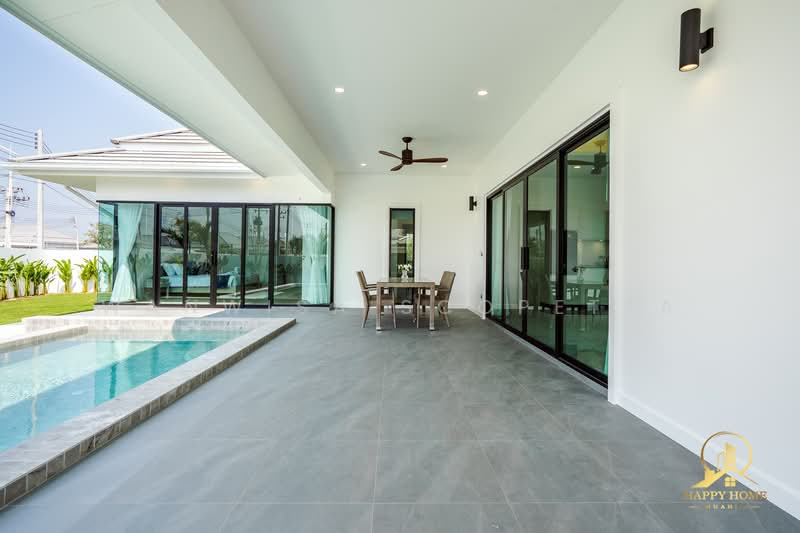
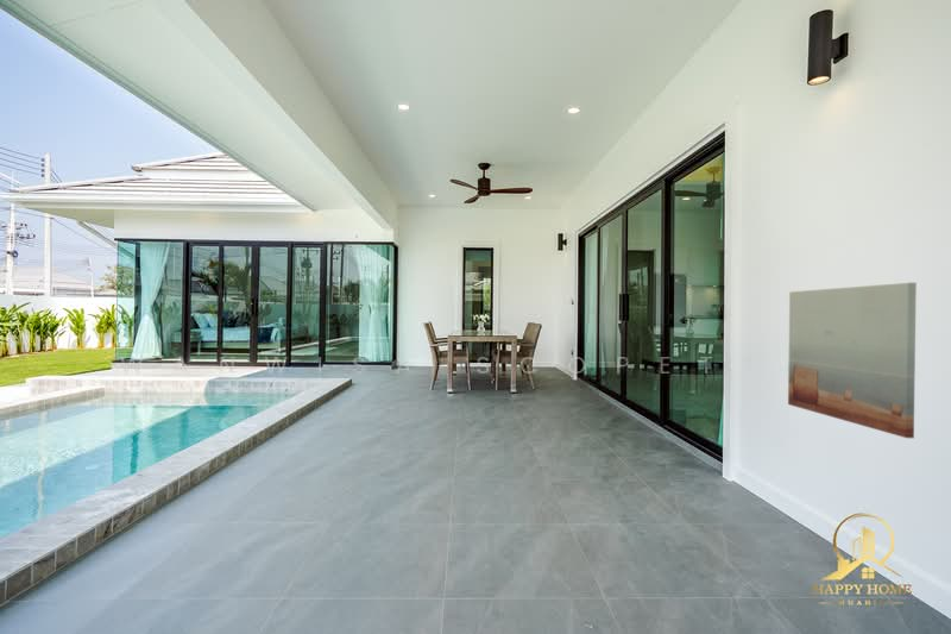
+ wall art (842, 353)
